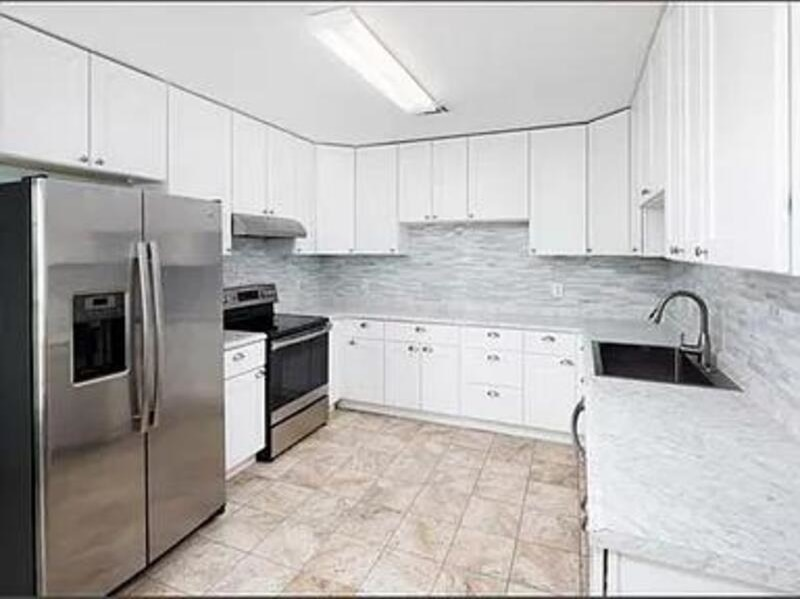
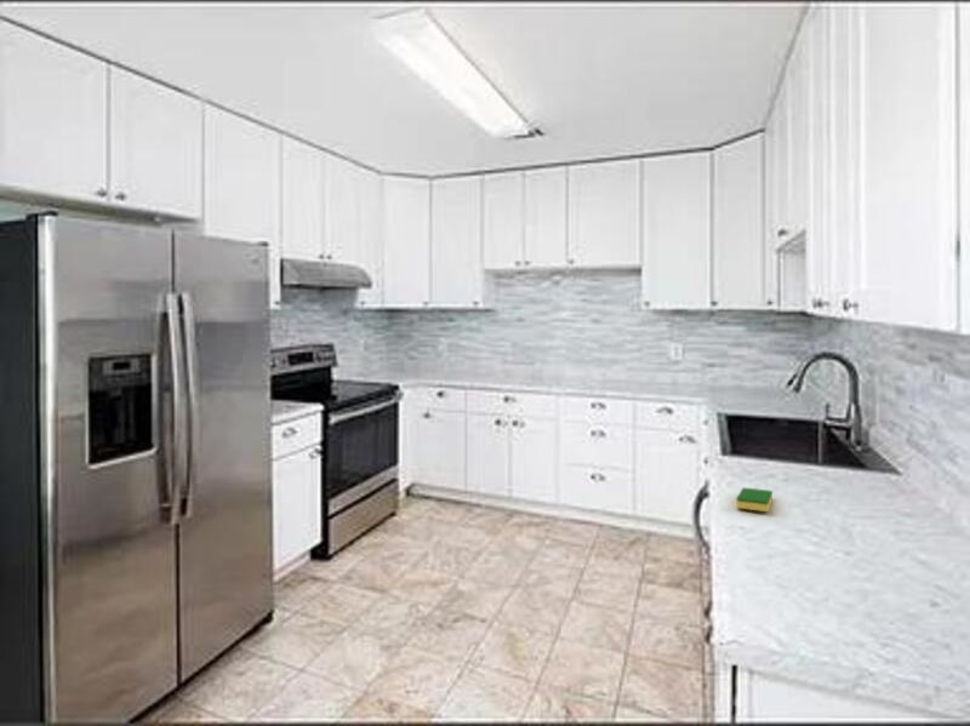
+ dish sponge (754, 498)
